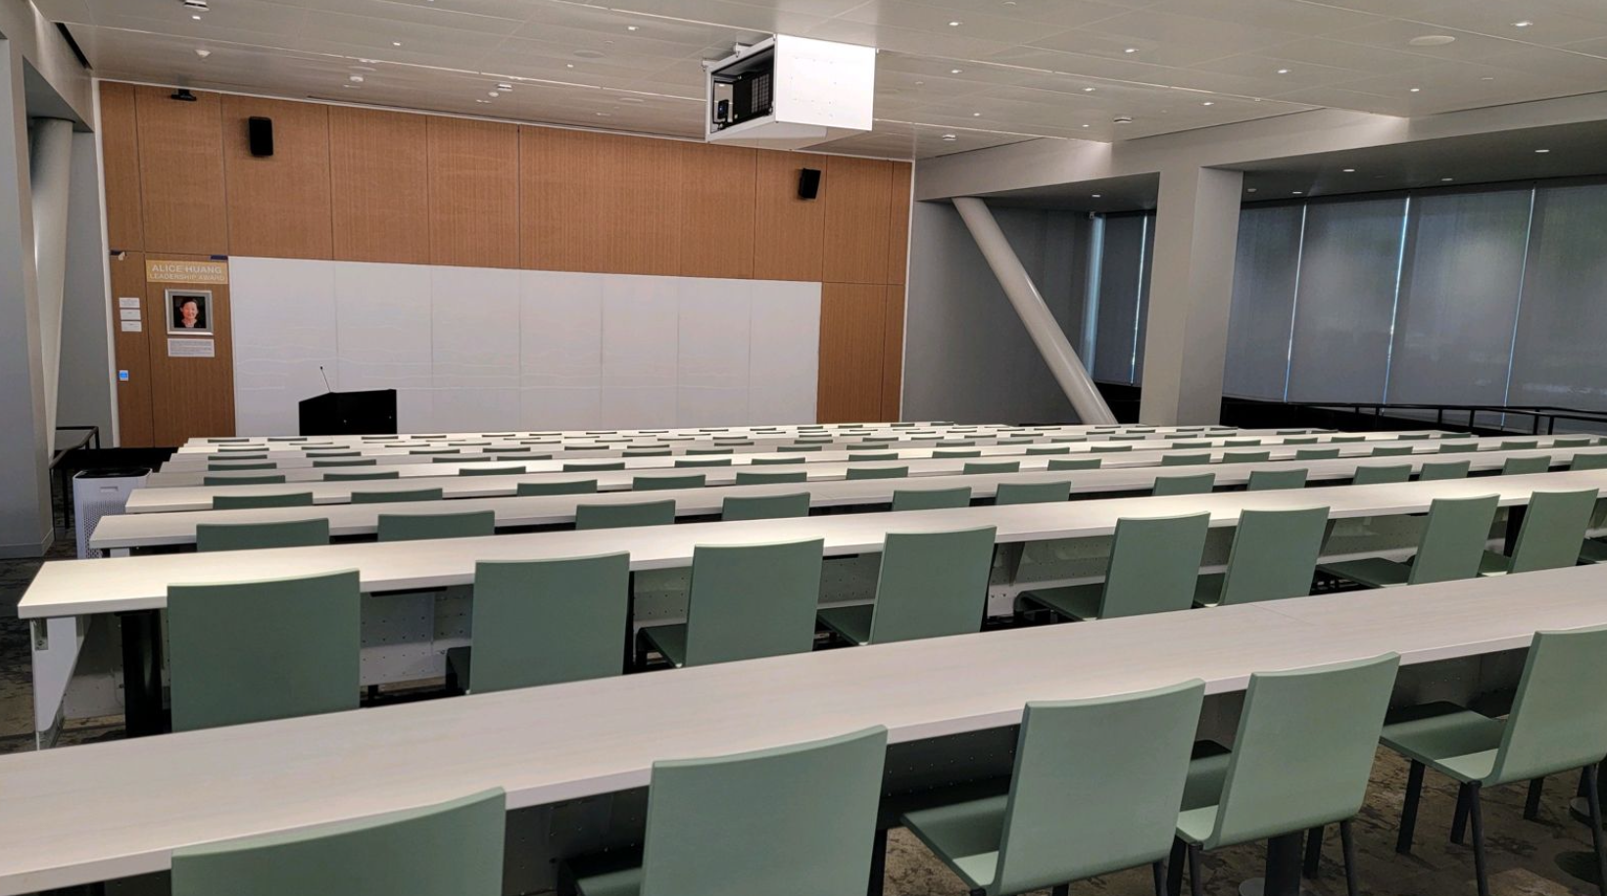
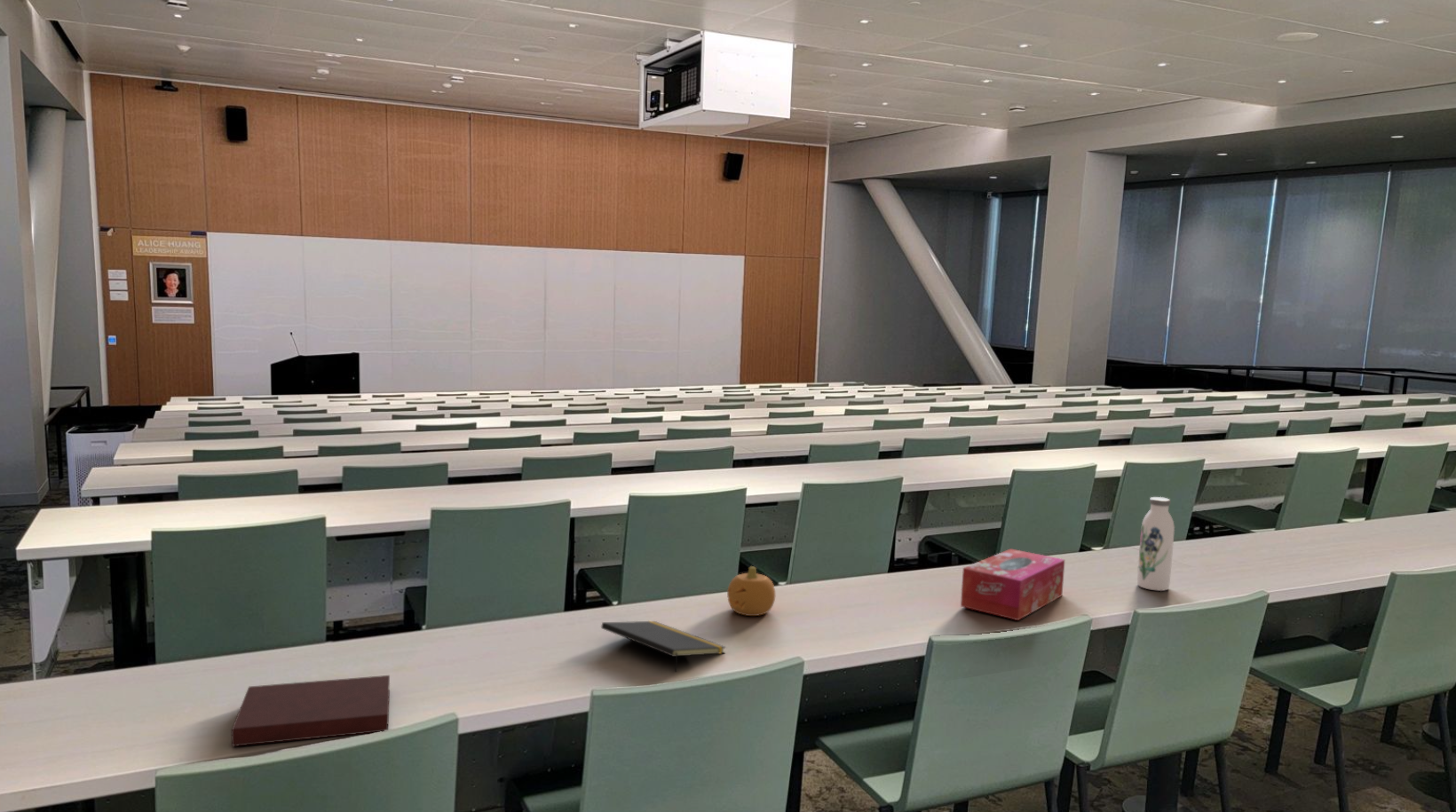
+ fruit (751, 588)
+ notepad (662, 637)
+ notebook (316, 708)
+ water bottle (1156, 542)
+ tissue box (1014, 582)
